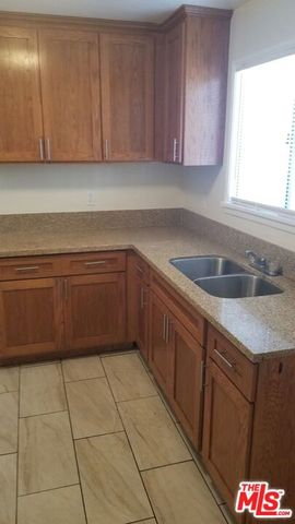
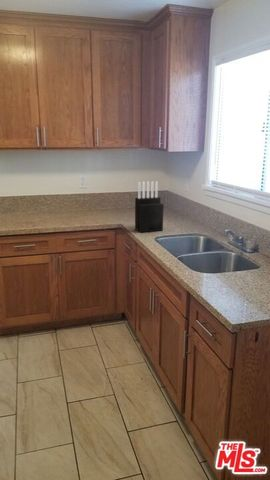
+ knife block (149, 206)
